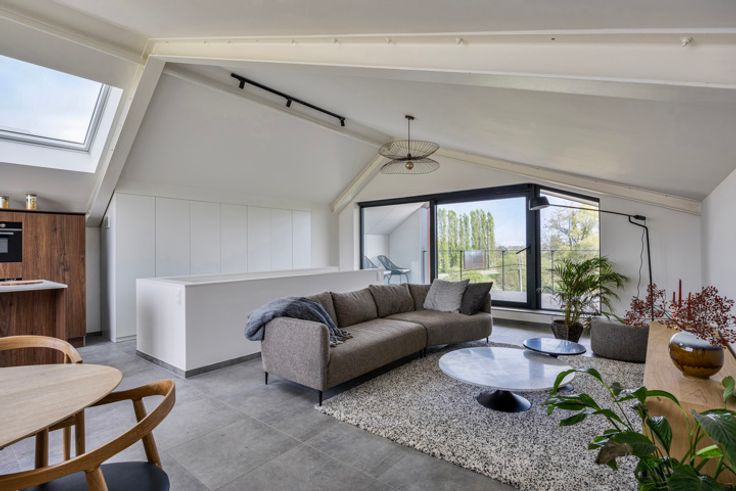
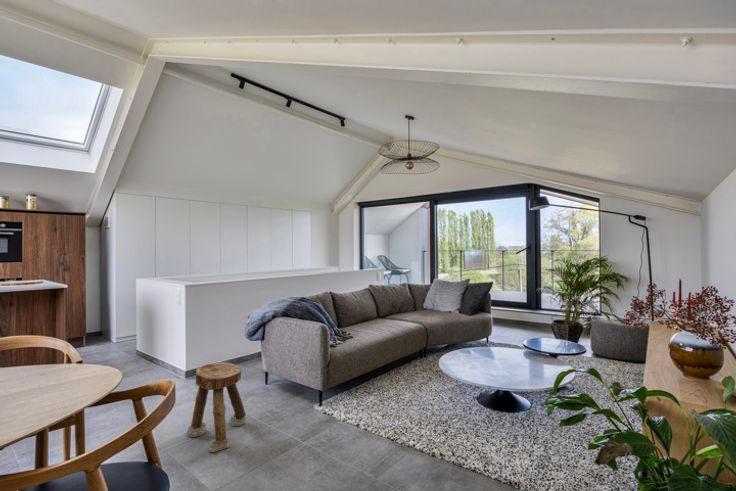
+ stool (220, 401)
